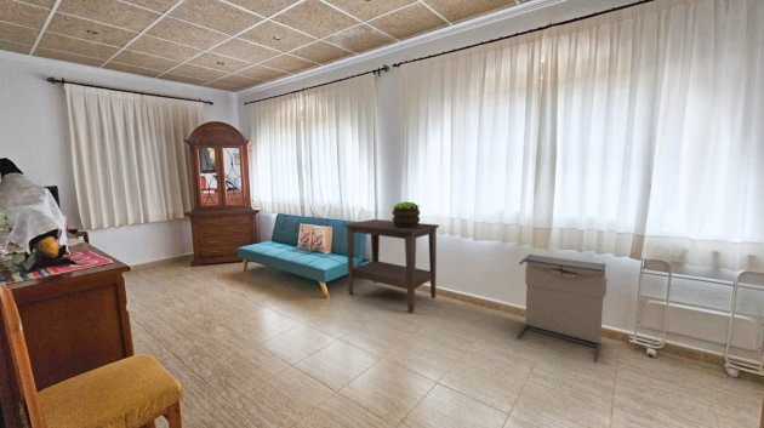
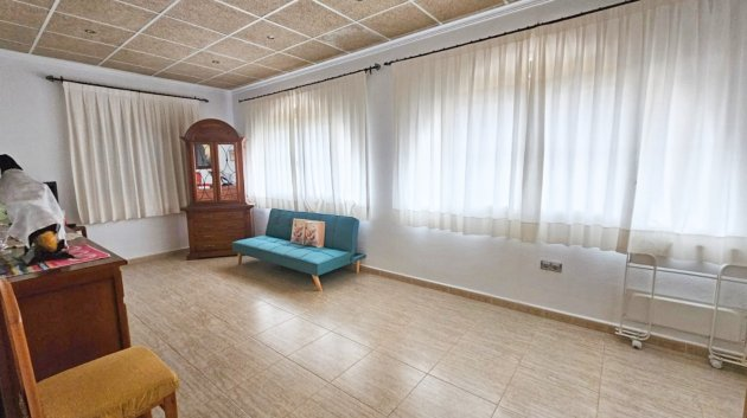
- side table (390, 263)
- potted plant (405, 213)
- laundry hamper (559, 302)
